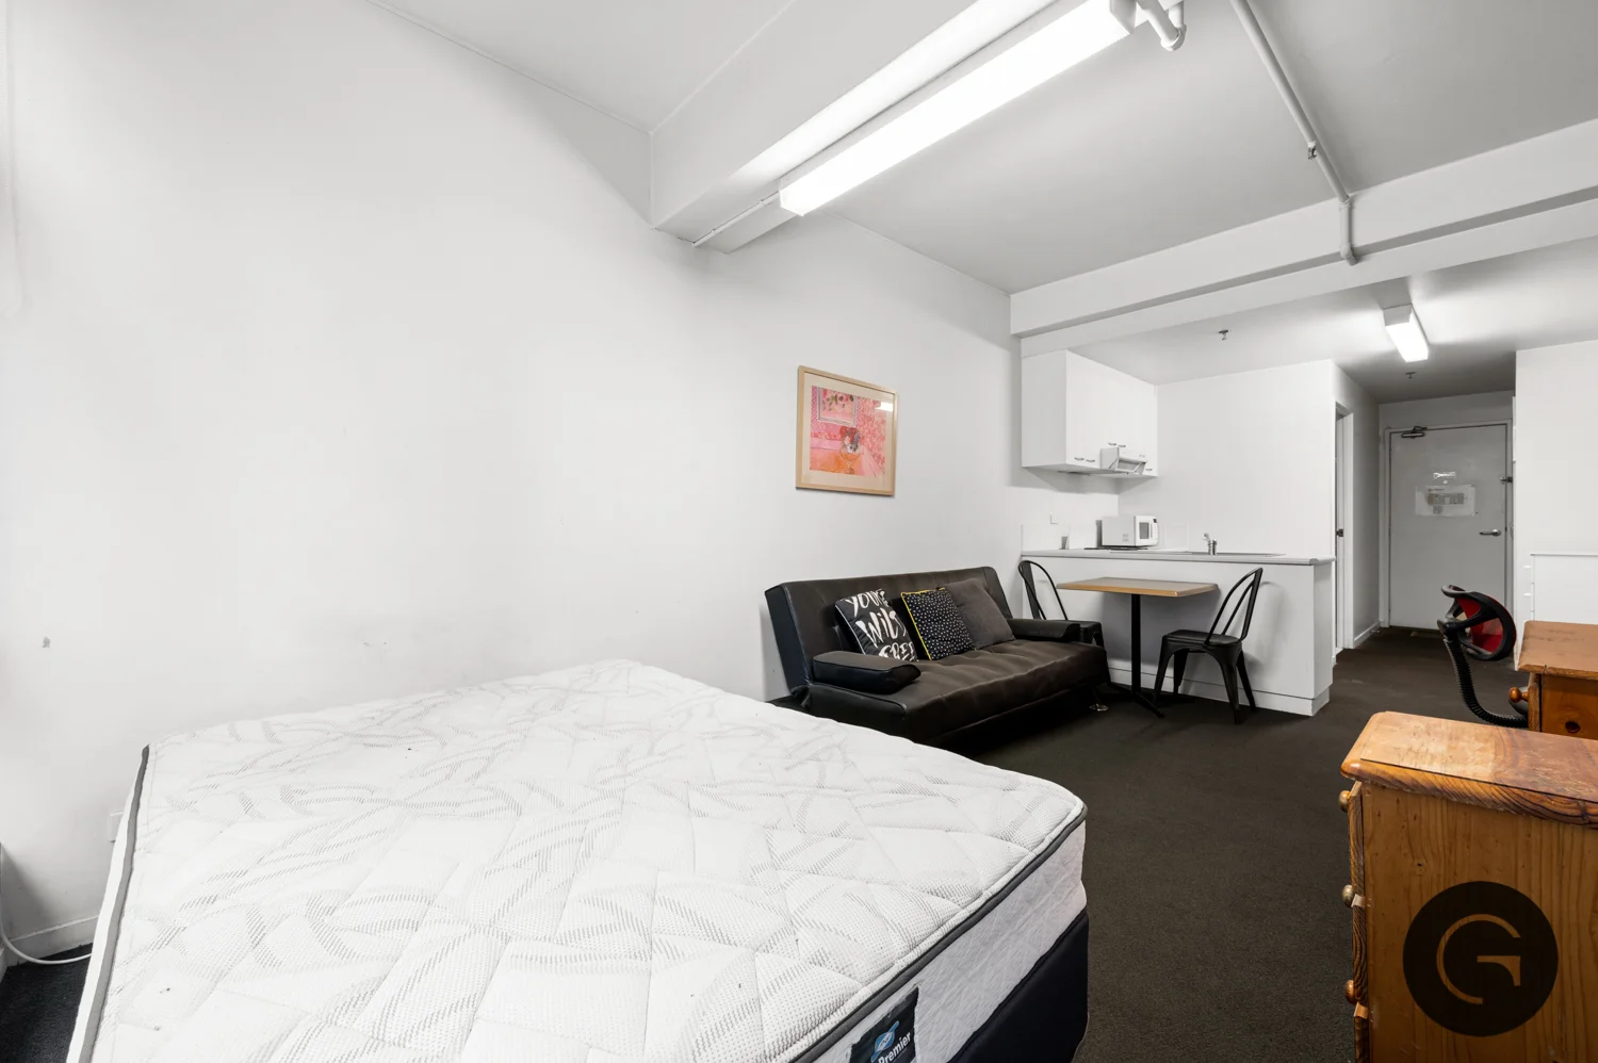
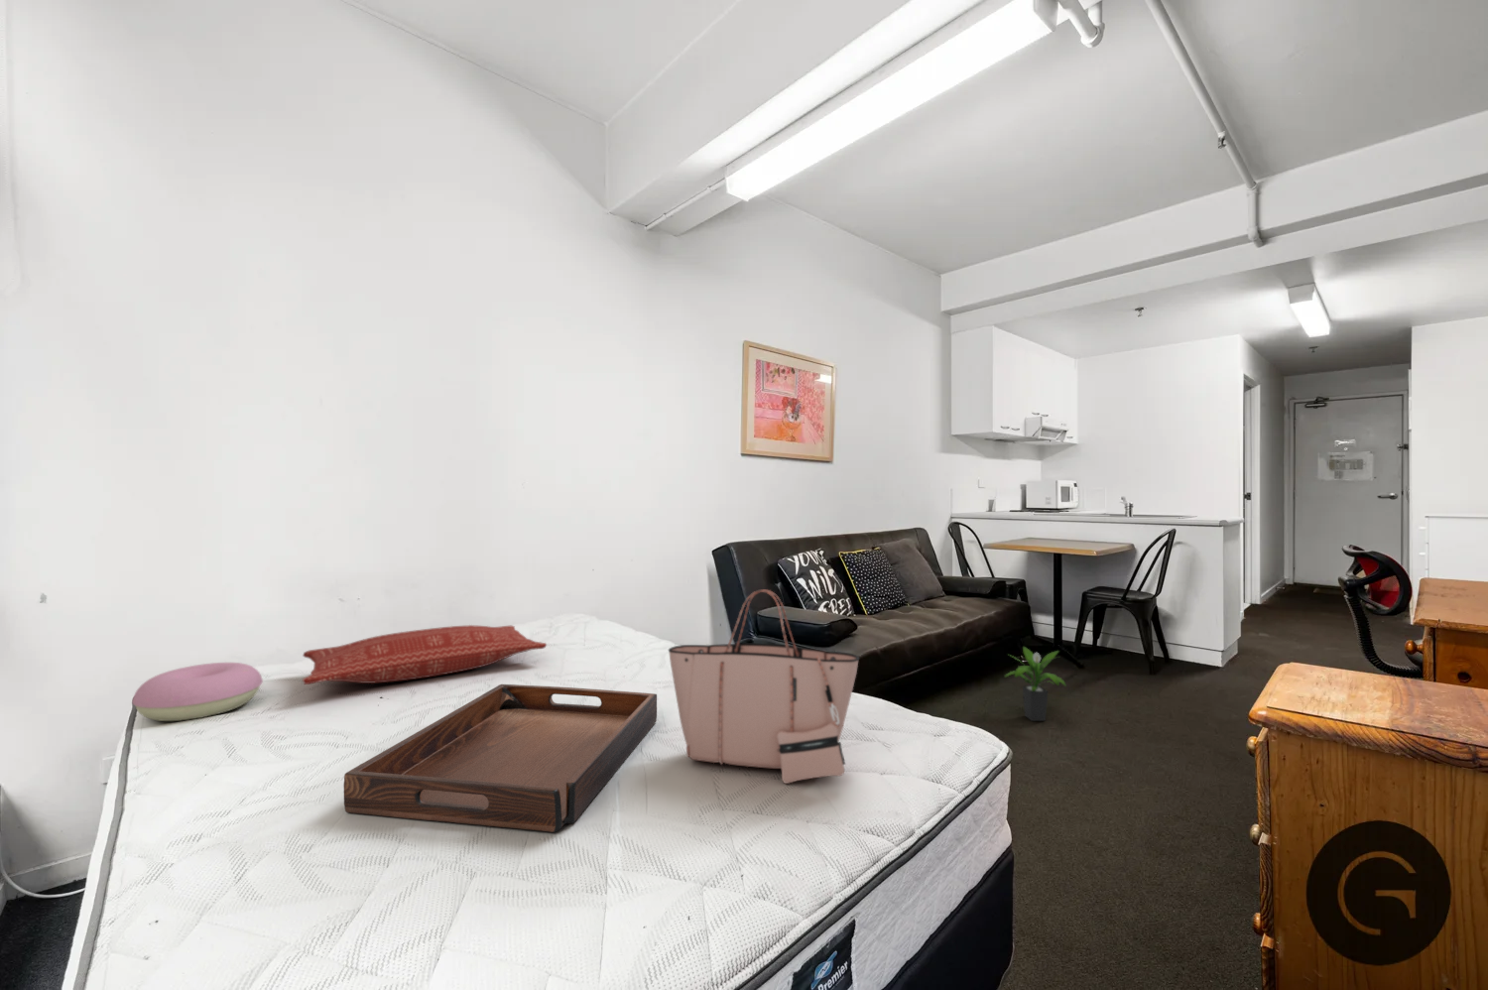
+ potted plant (1034, 684)
+ cushion (200, 689)
+ pillow (426, 652)
+ serving tray (526, 742)
+ tote bag (760, 675)
